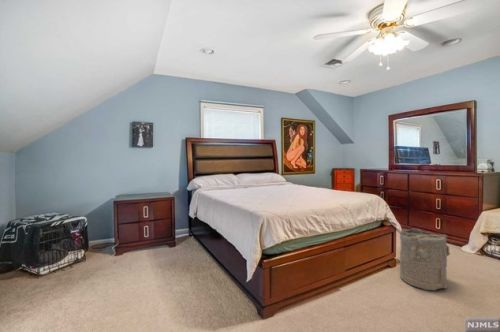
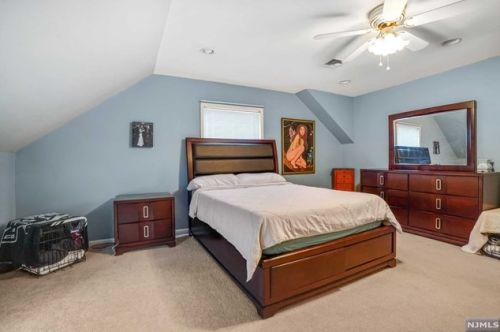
- laundry hamper (424, 256)
